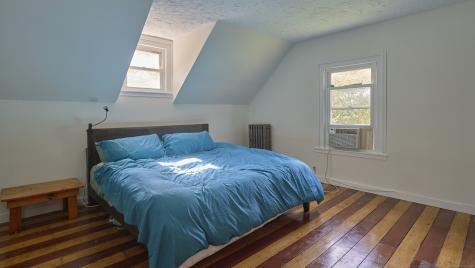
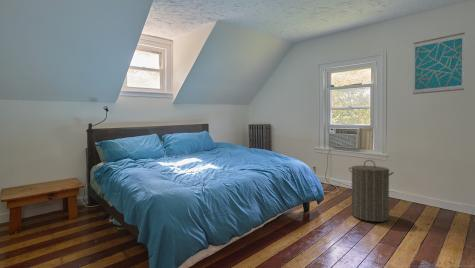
+ laundry hamper (369, 188)
+ wall art (437, 65)
